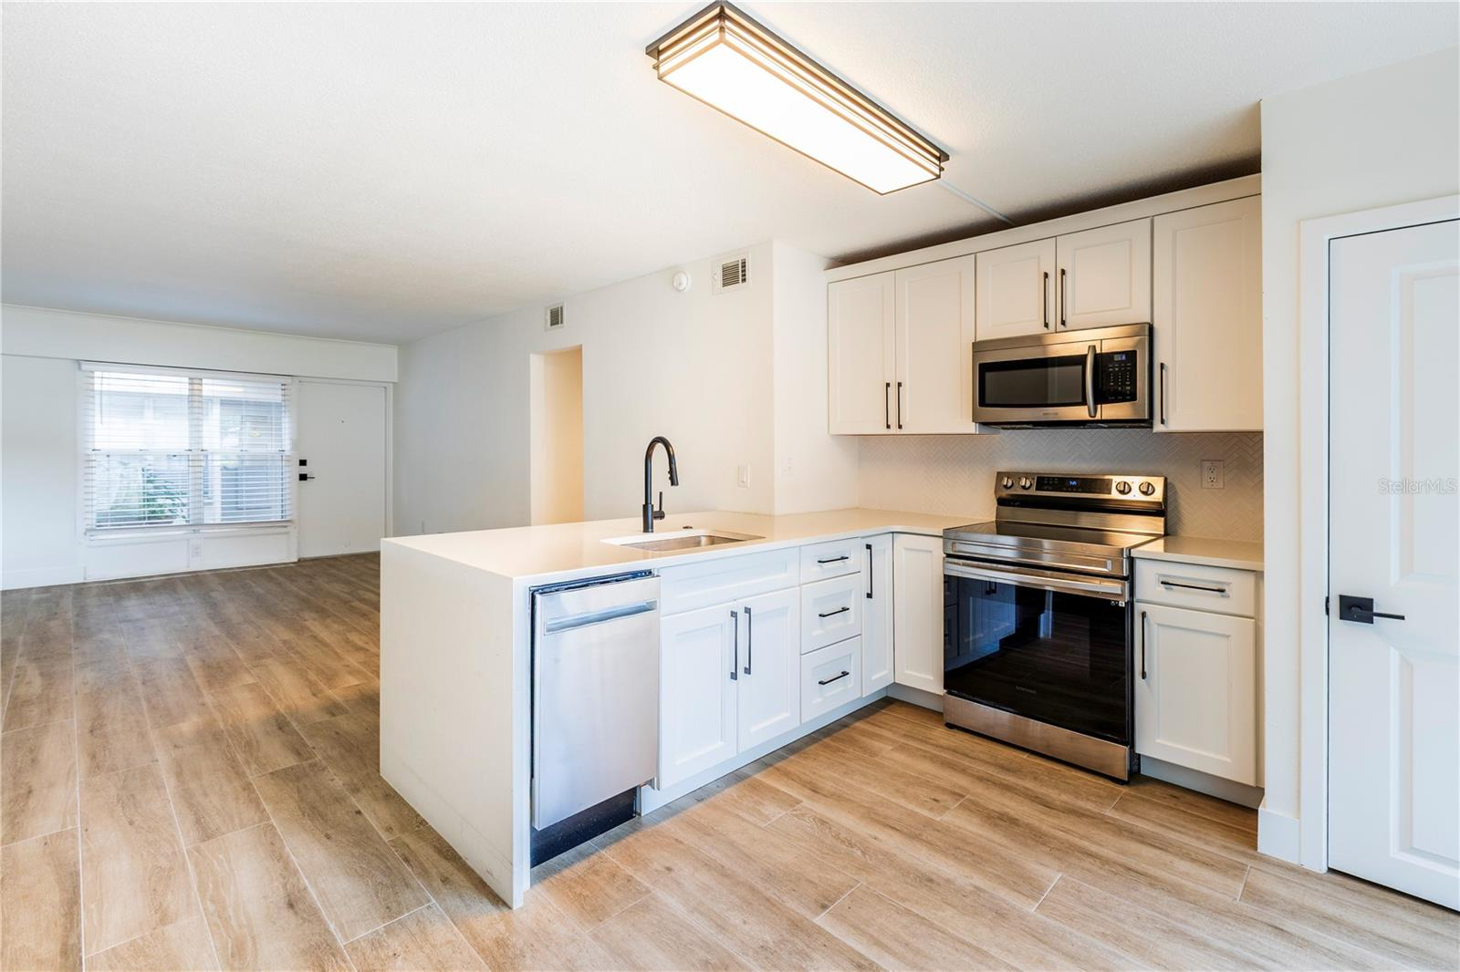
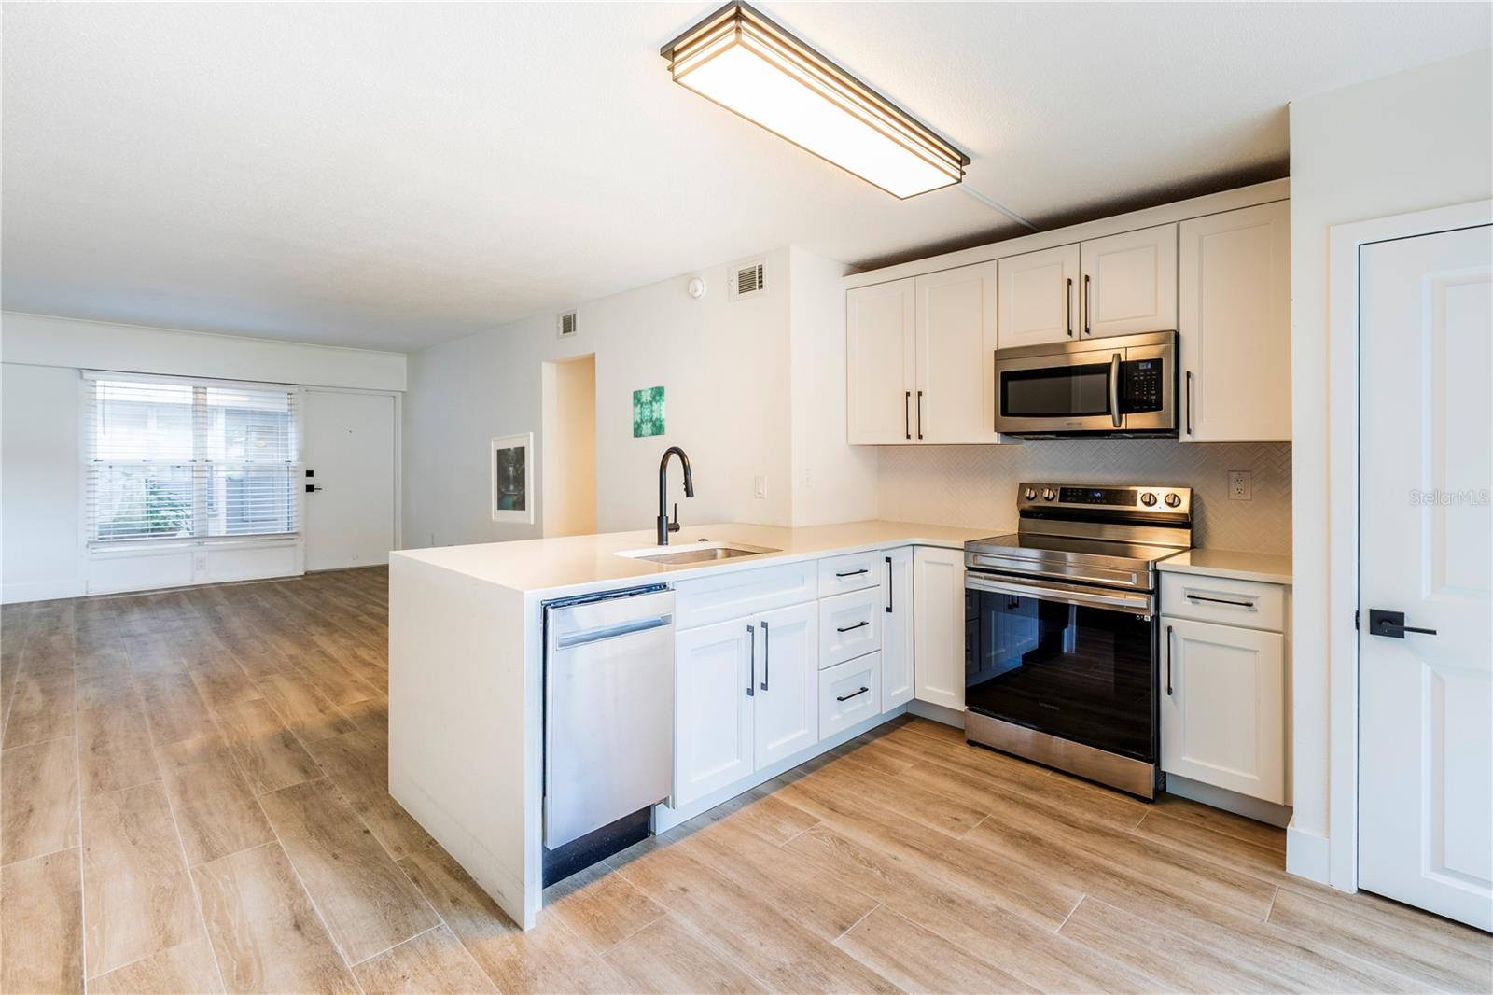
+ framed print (512, 479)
+ wall art (648, 413)
